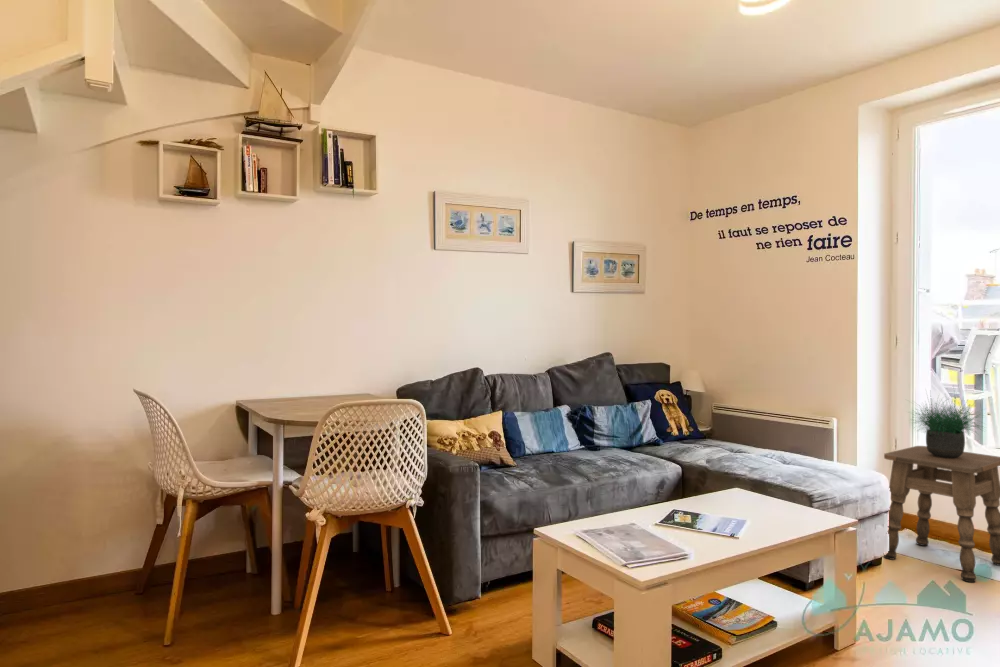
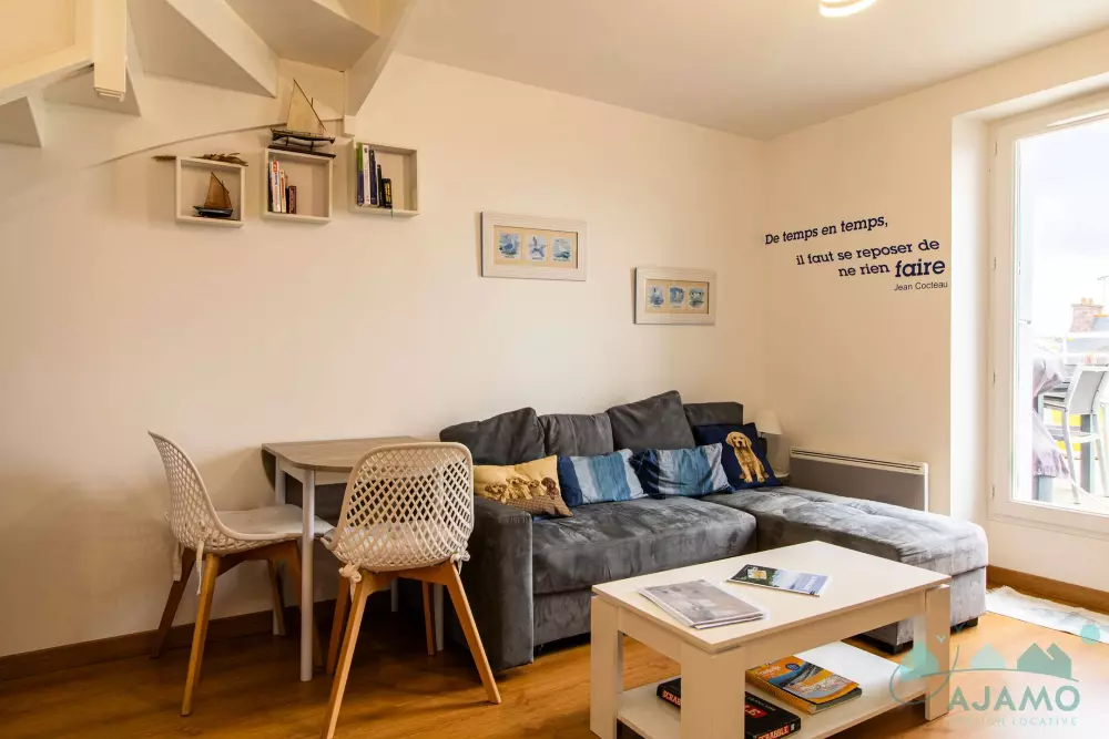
- potted plant (946, 419)
- side table (954, 504)
